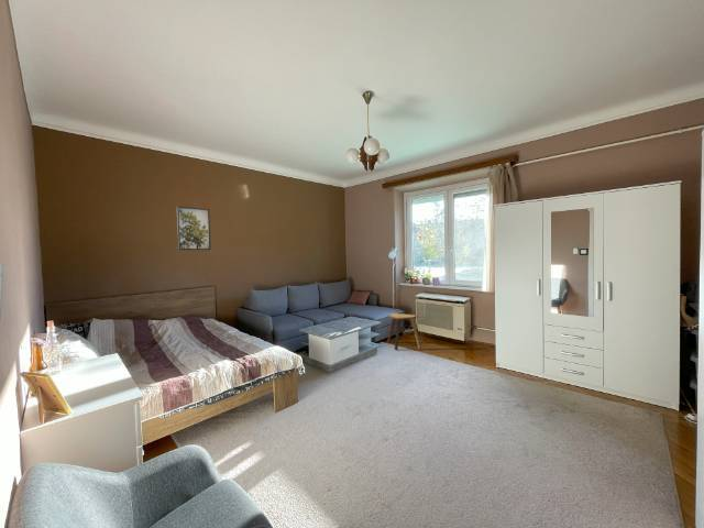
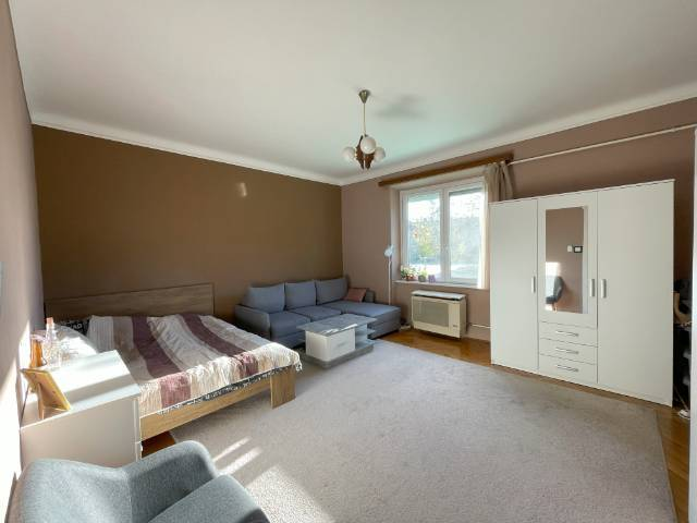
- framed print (194, 229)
- stool (398, 330)
